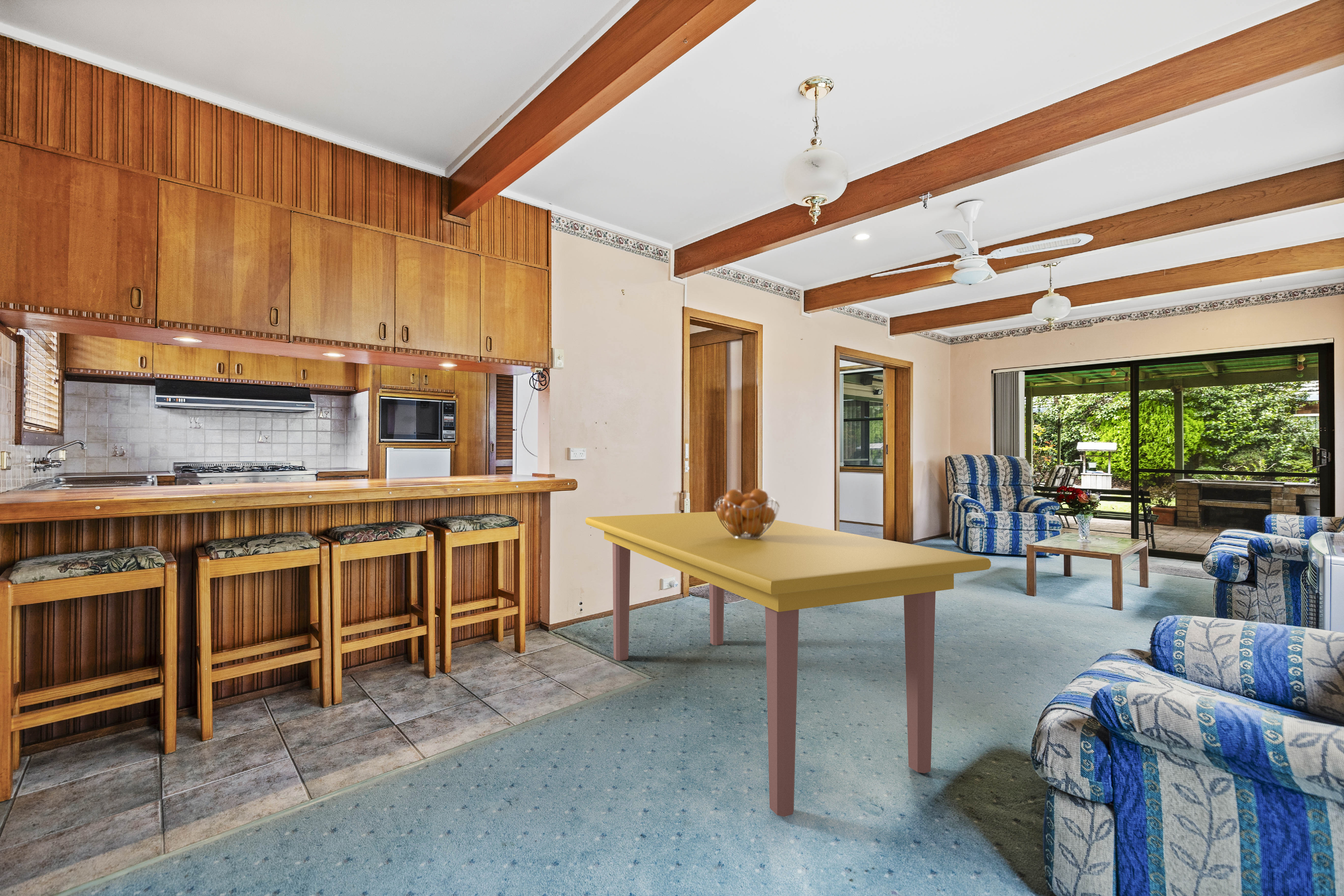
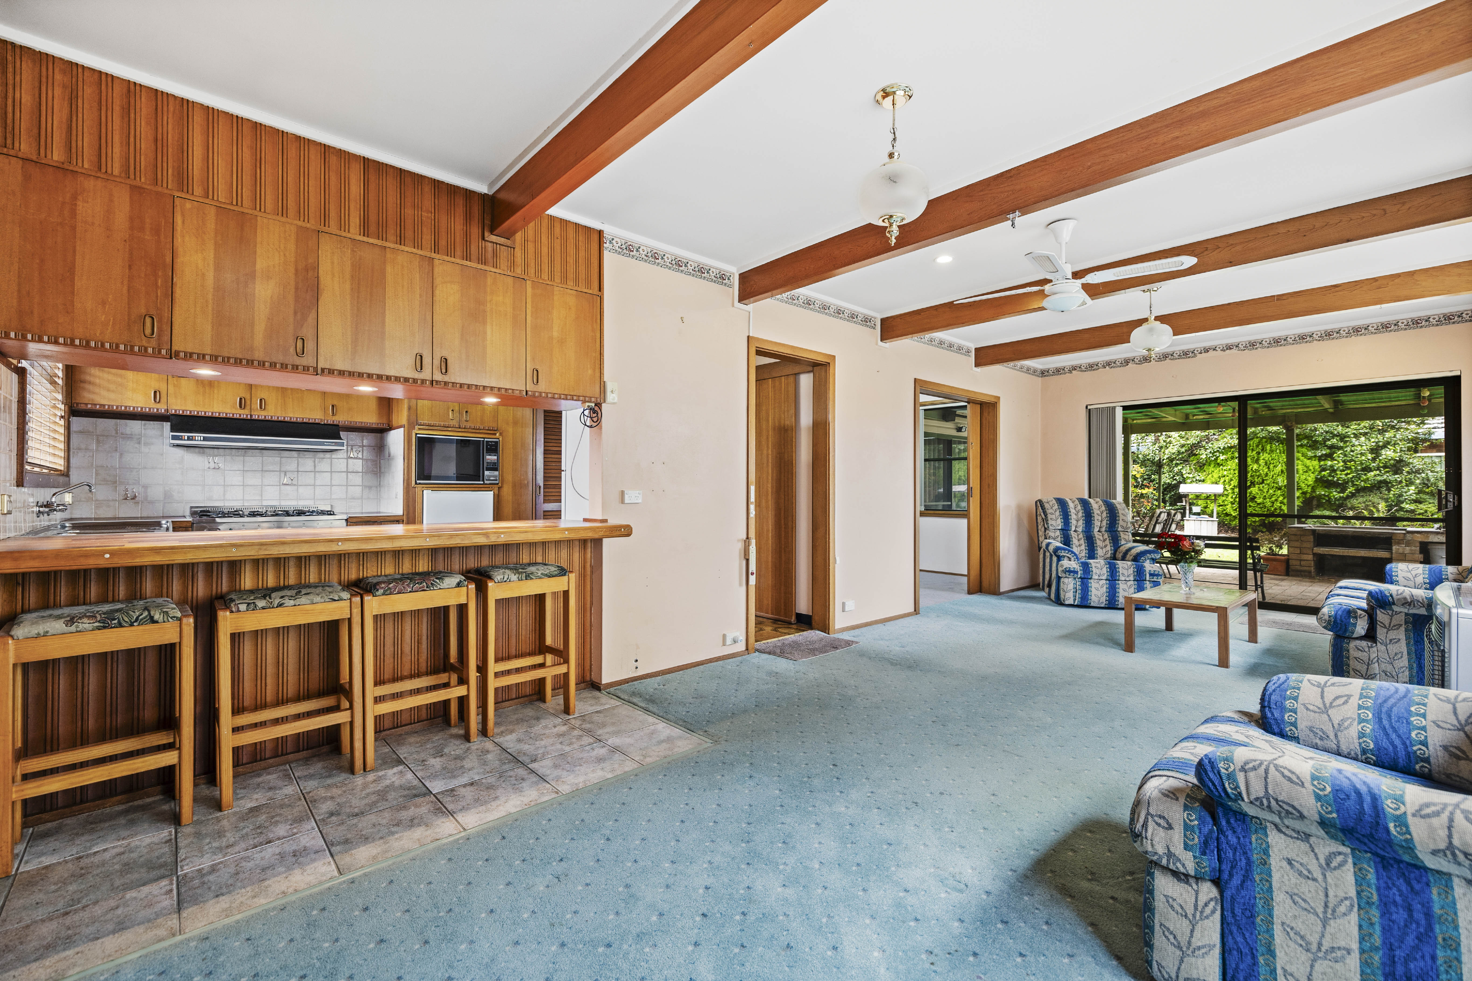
- dining table (724, 618)
- fruit basket (746, 512)
